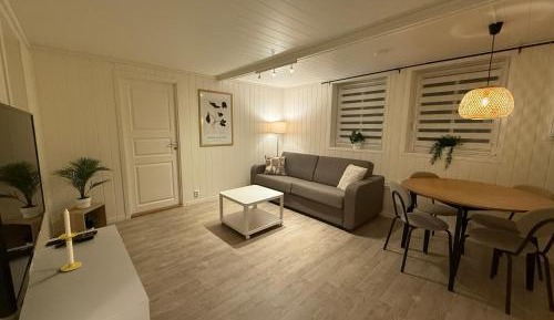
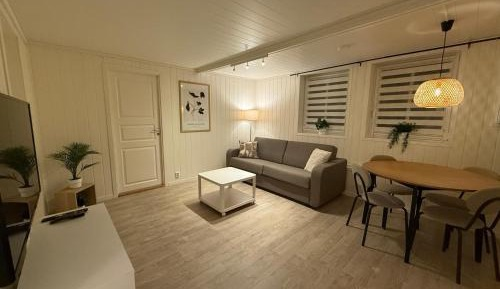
- candle (68, 237)
